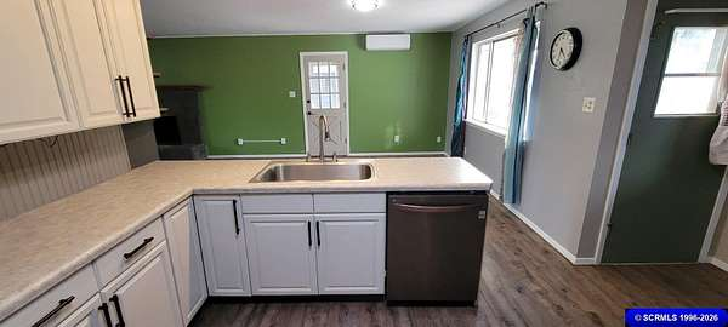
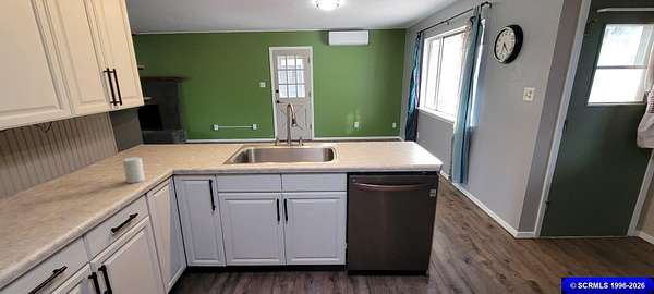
+ cup (133, 169)
